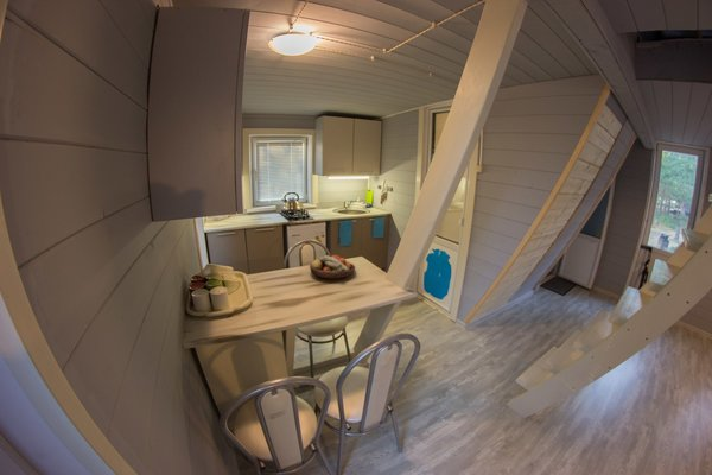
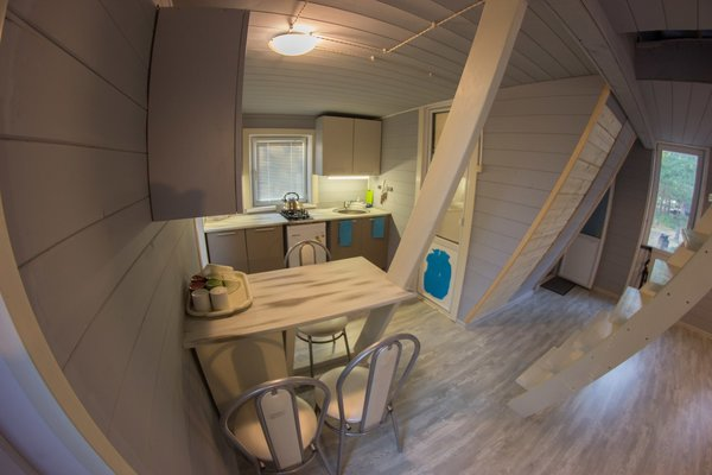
- fruit bowl (332, 264)
